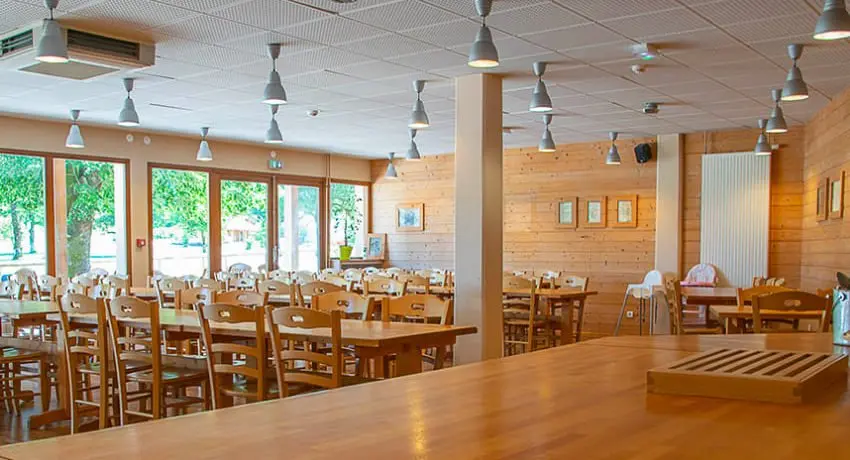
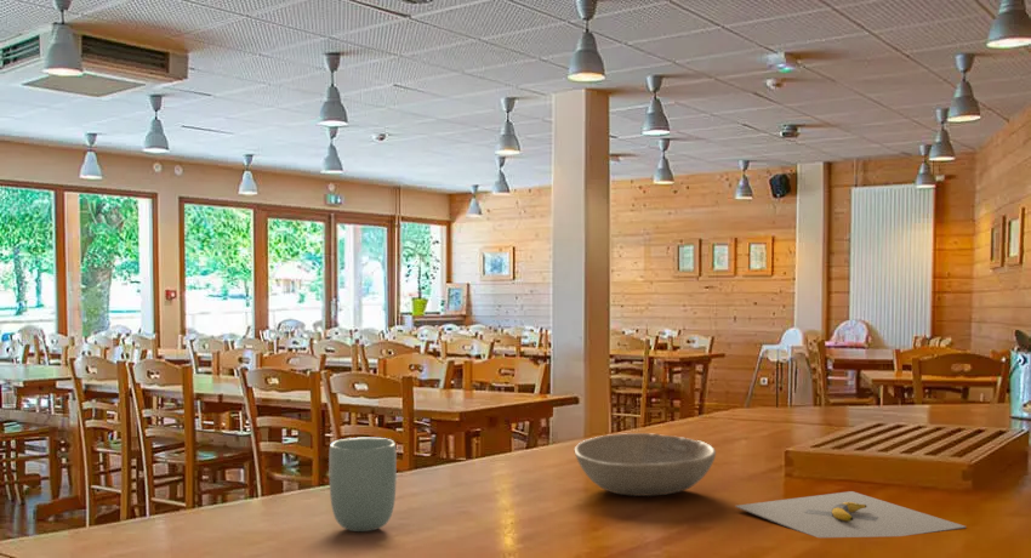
+ cup (363, 485)
+ bowl (644, 467)
+ banana (845, 511)
